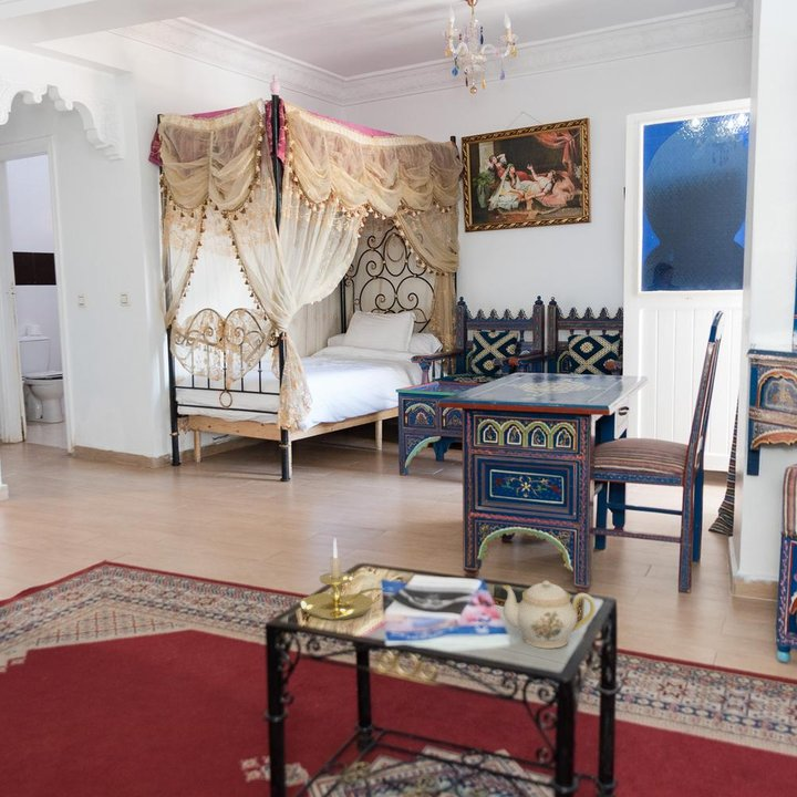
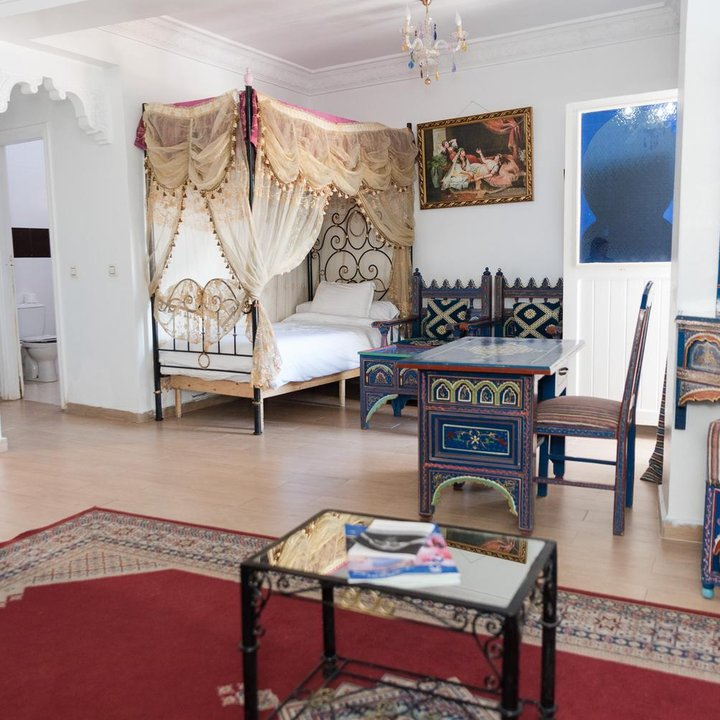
- candle holder (341, 575)
- teapot (548, 610)
